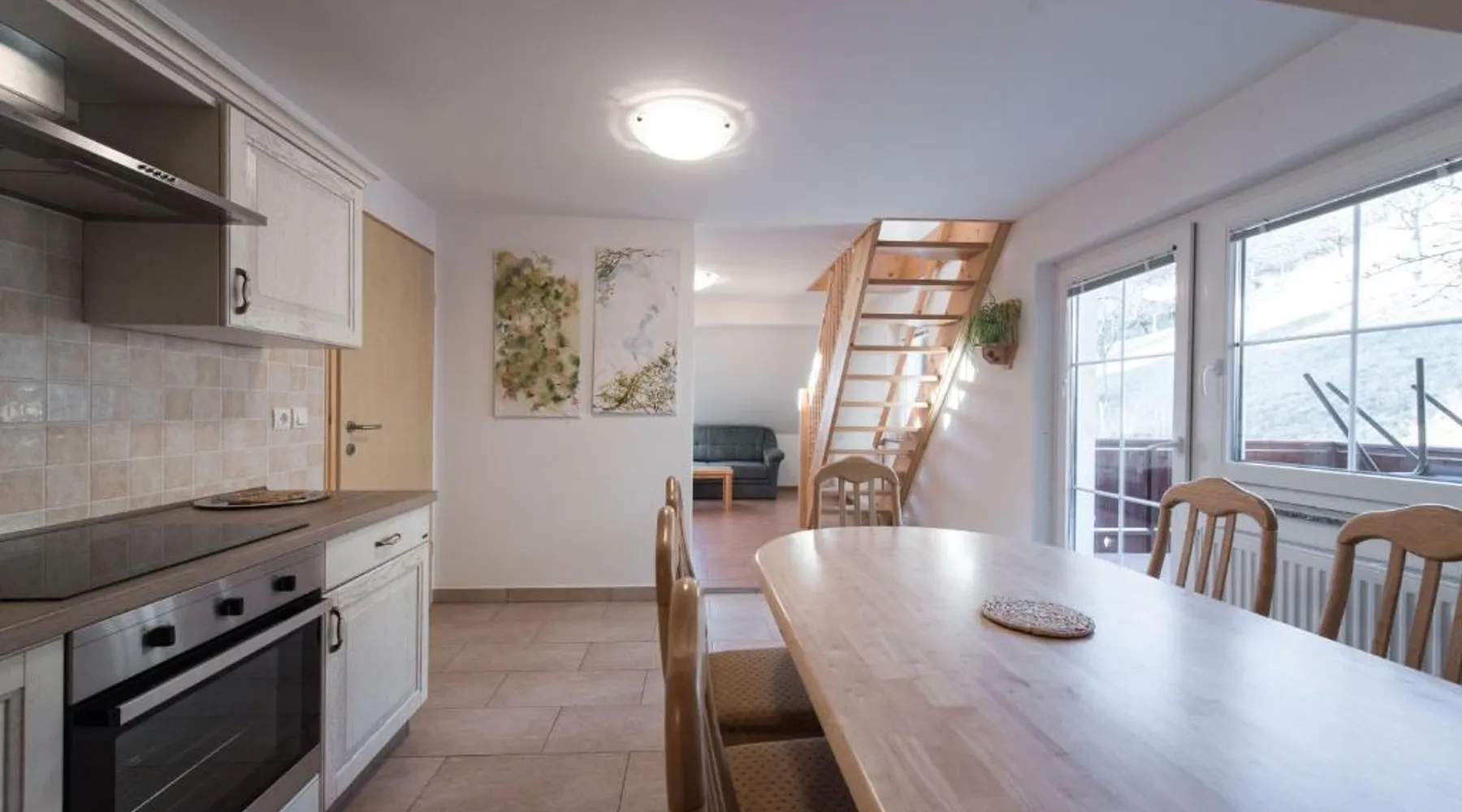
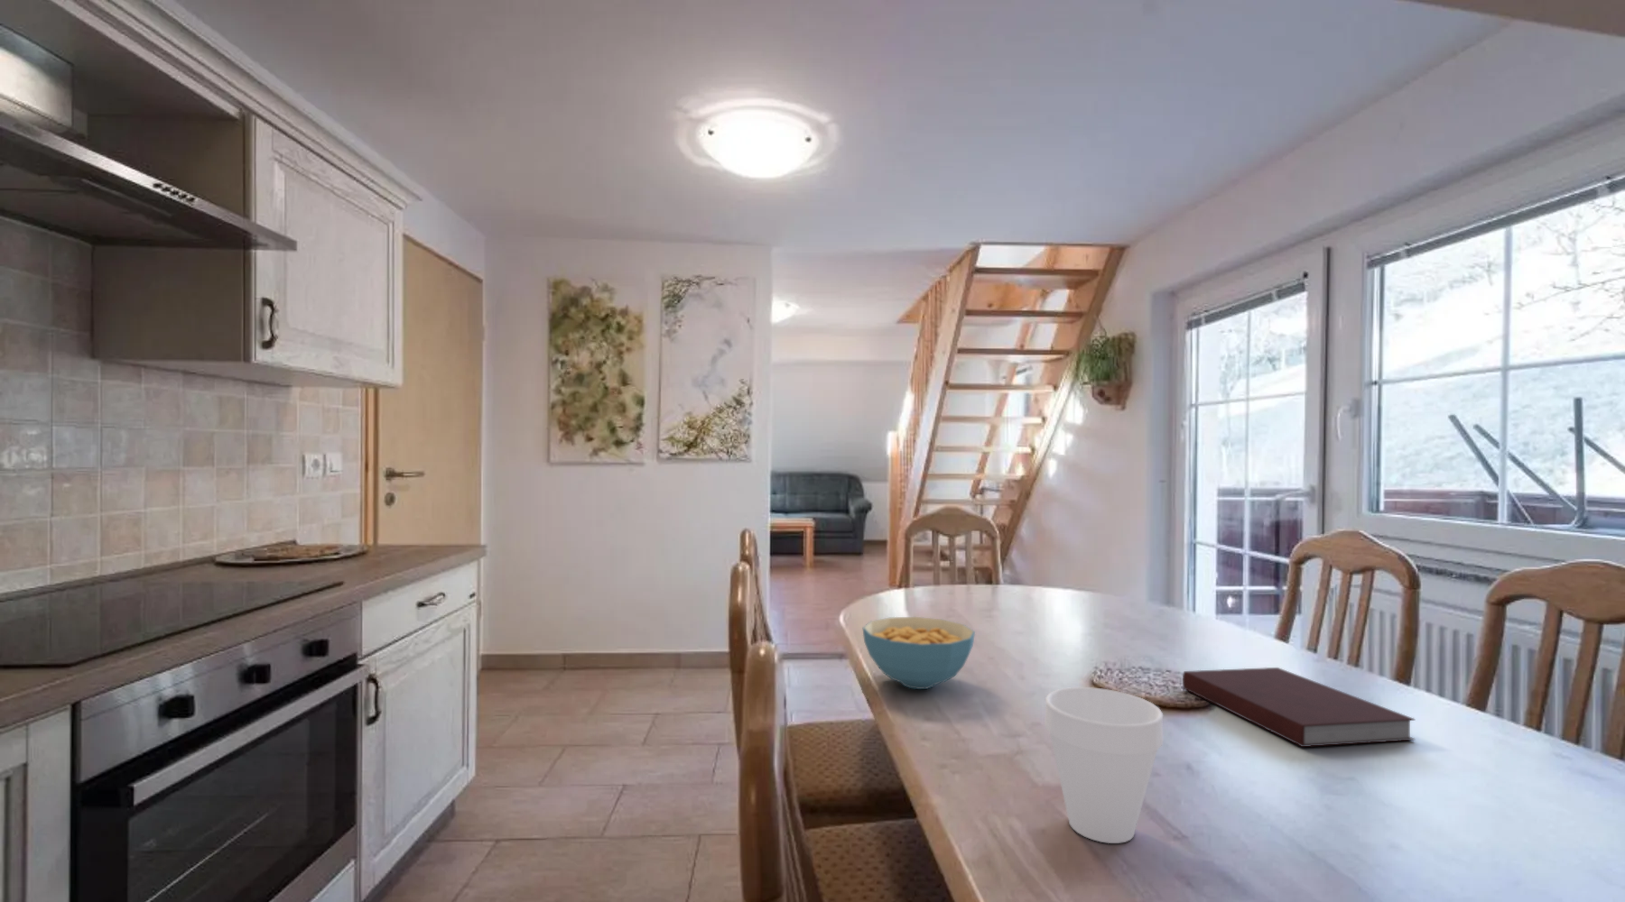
+ cereal bowl (917, 655)
+ cup (1101, 765)
+ notebook (1287, 702)
